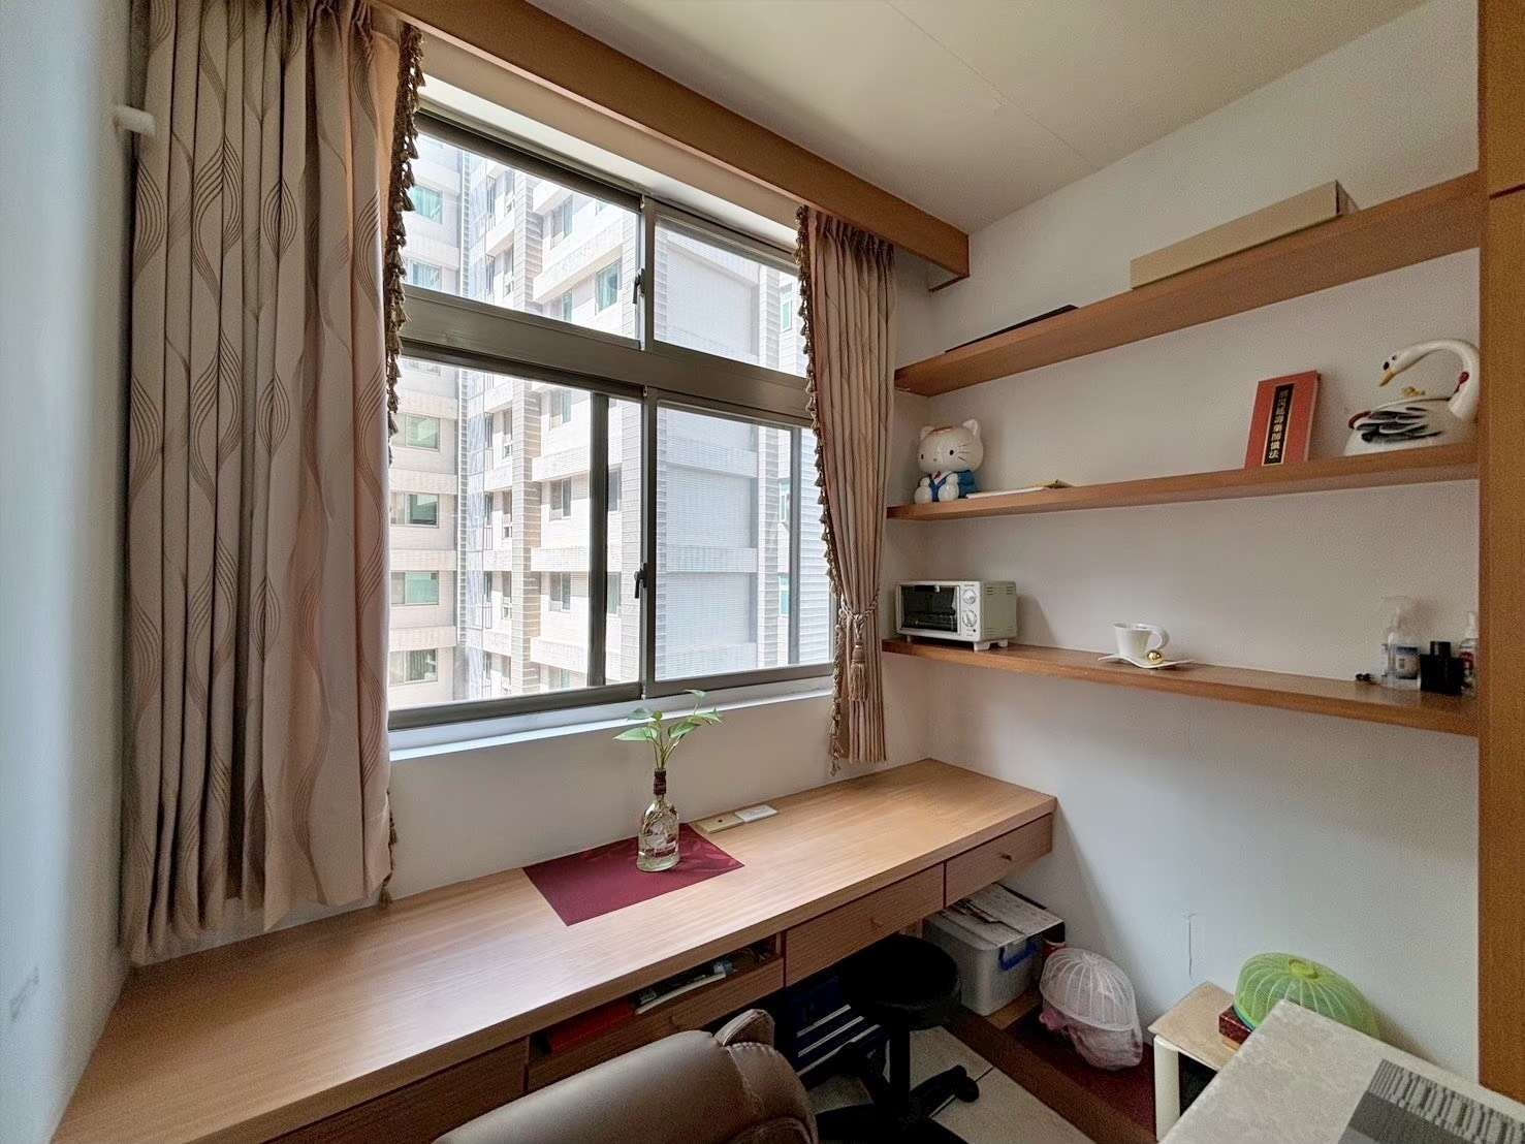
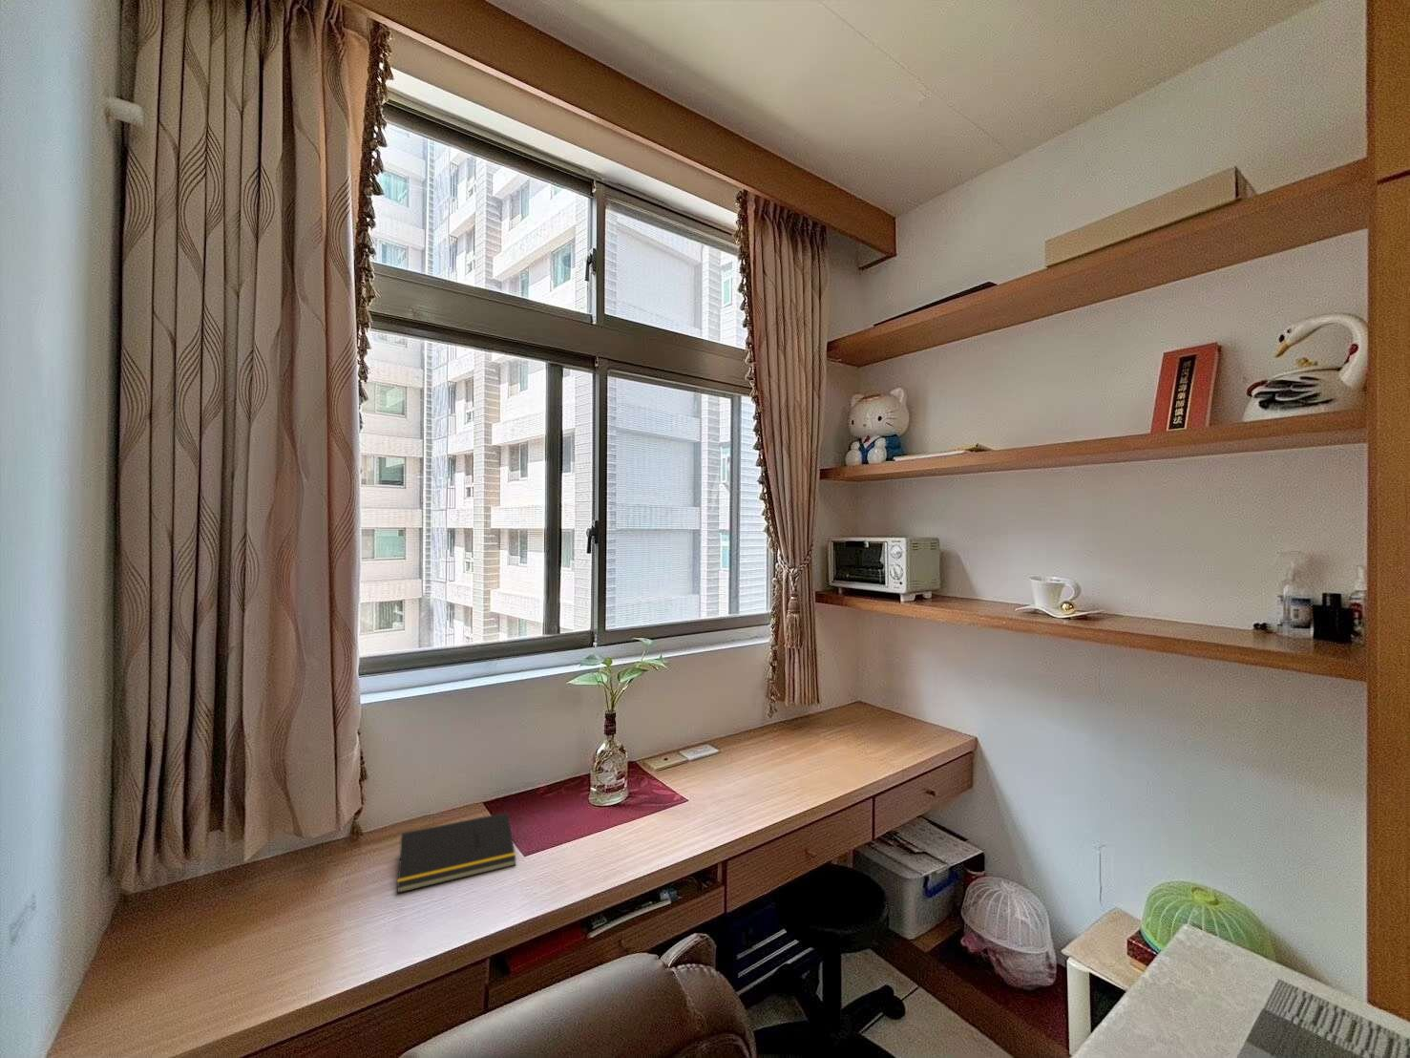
+ notepad (458, 848)
